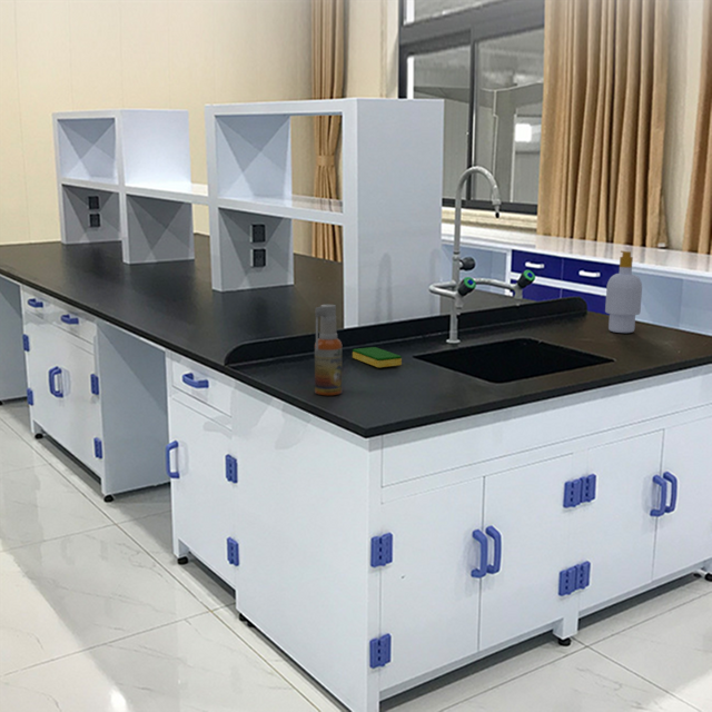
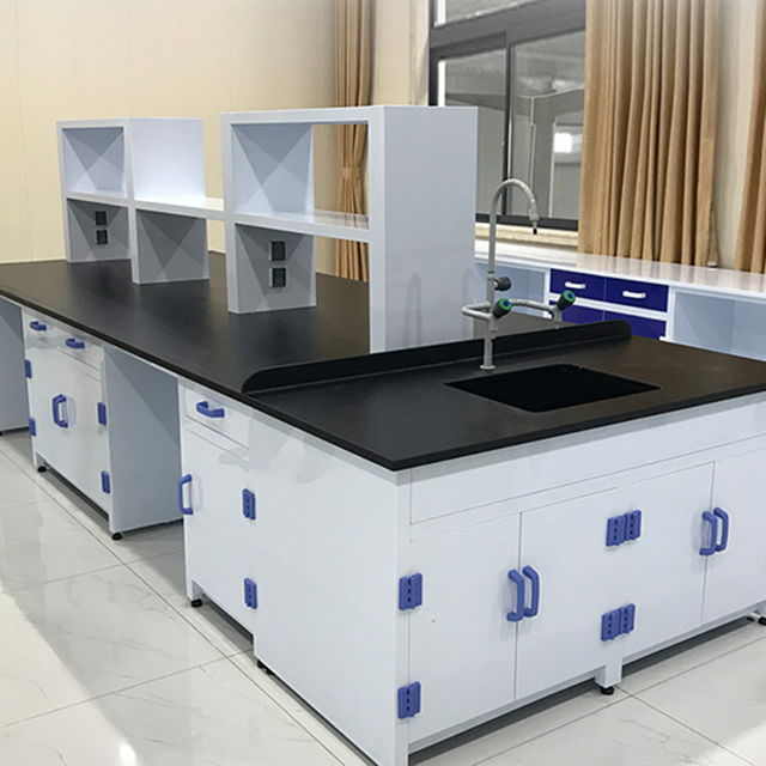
- spray bottle (326, 349)
- soap bottle (623, 291)
- dish sponge (376, 356)
